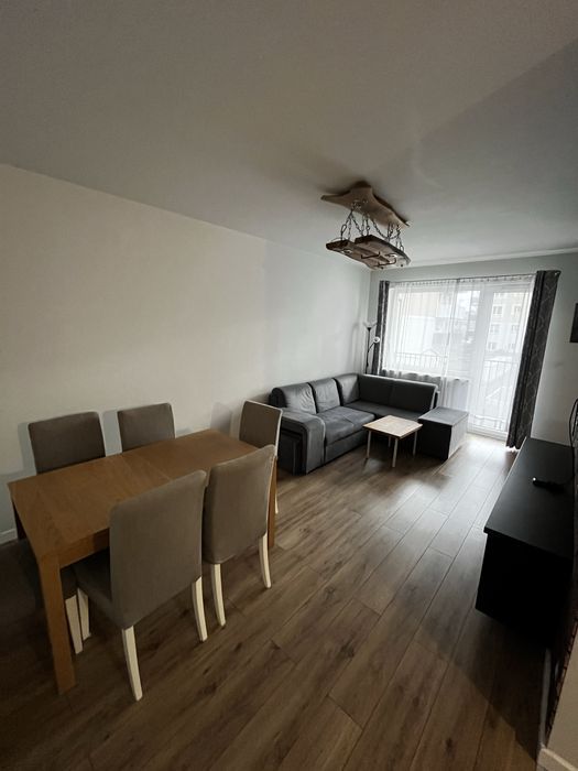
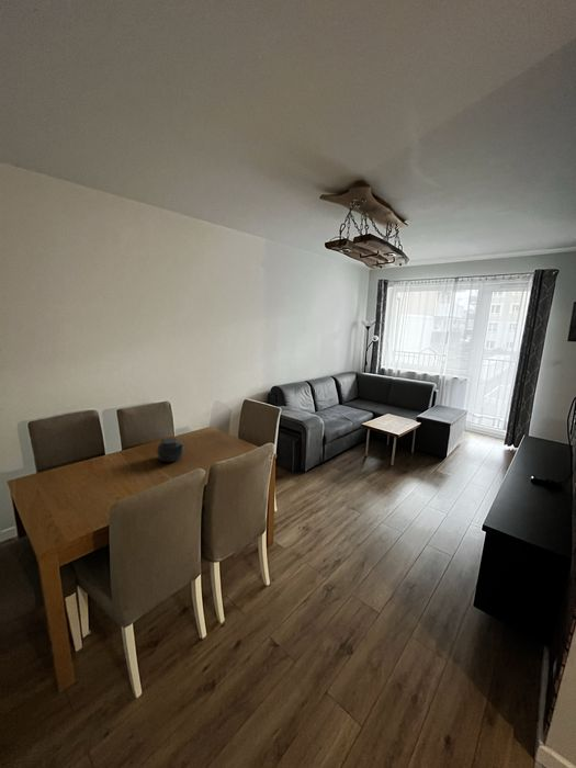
+ teapot (172, 450)
